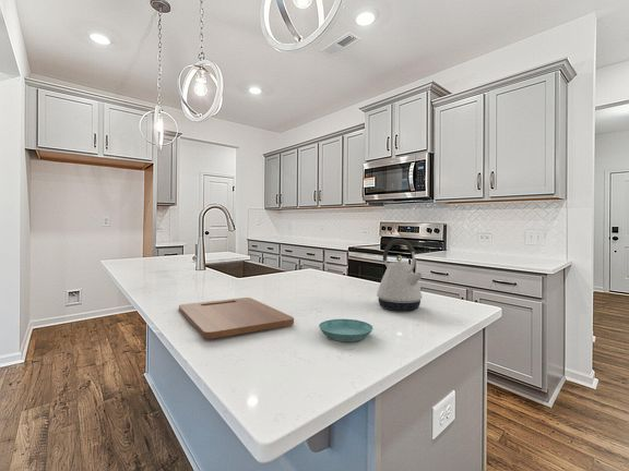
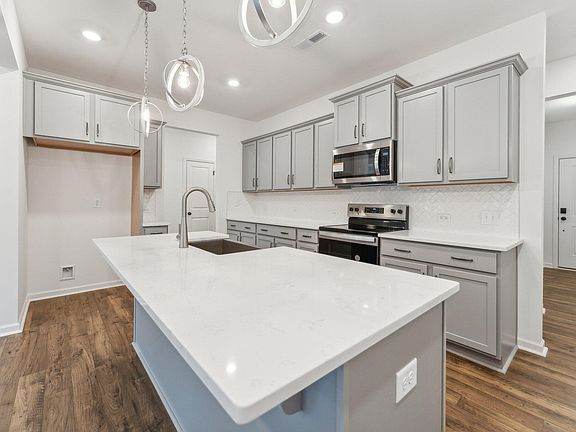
- cutting board (232, 313)
- saucer (345, 330)
- kettle (400, 273)
